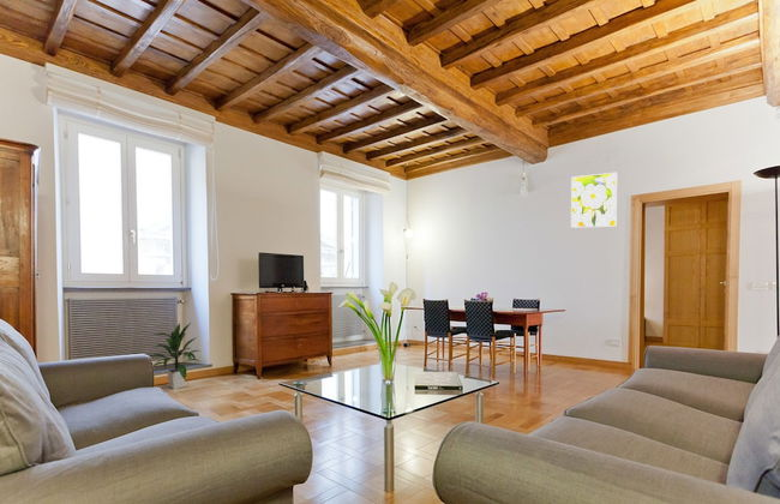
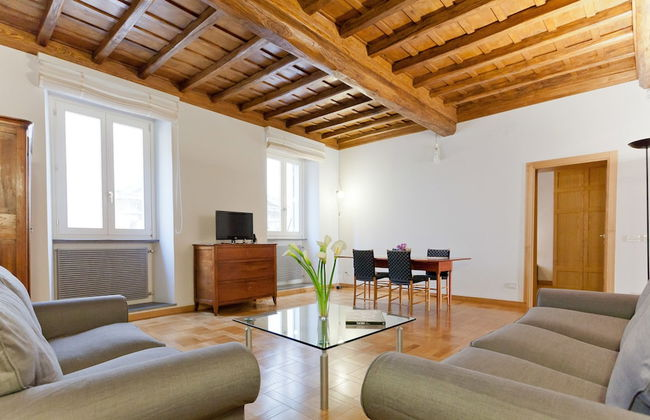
- indoor plant (175, 355)
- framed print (593, 200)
